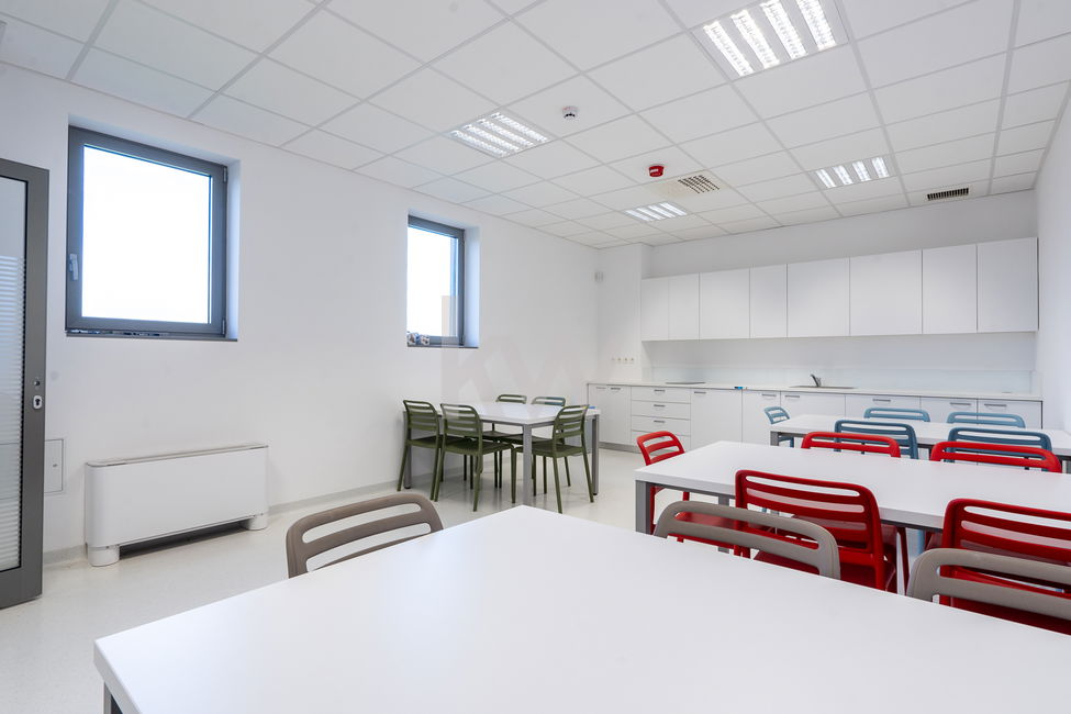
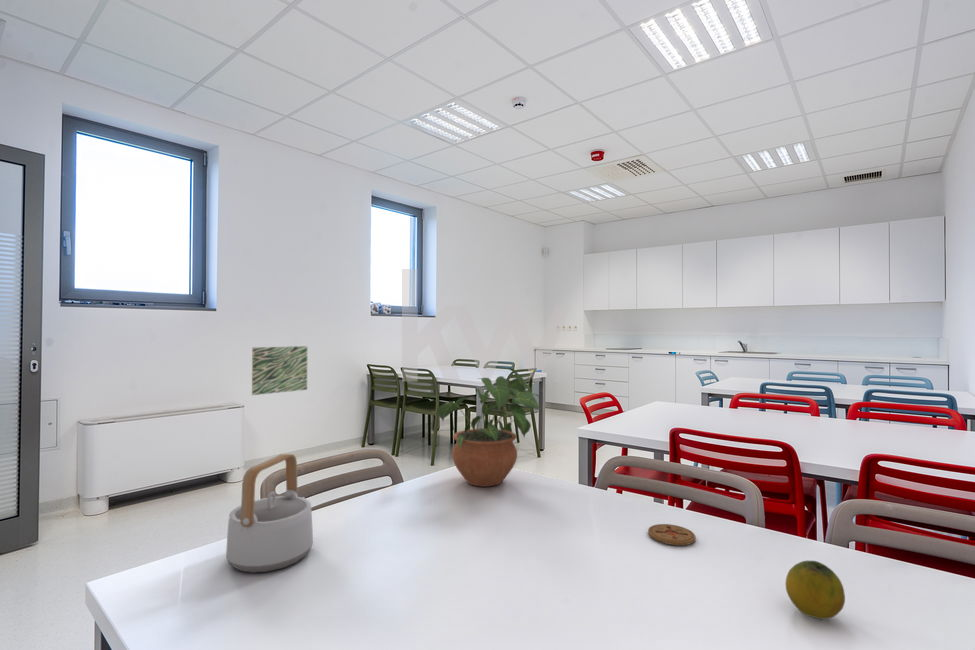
+ fruit (814, 589)
+ potted plant (496, 424)
+ wall art (280, 369)
+ coaster (671, 534)
+ teapot (275, 505)
